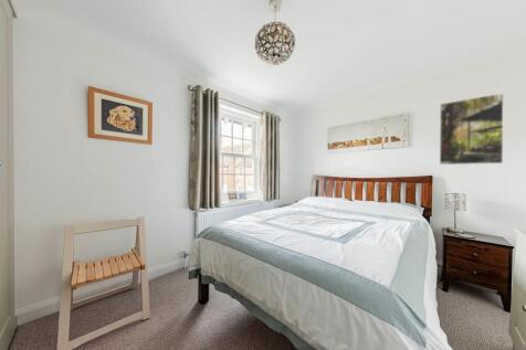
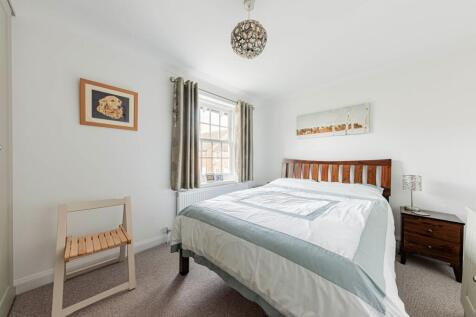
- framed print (469, 131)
